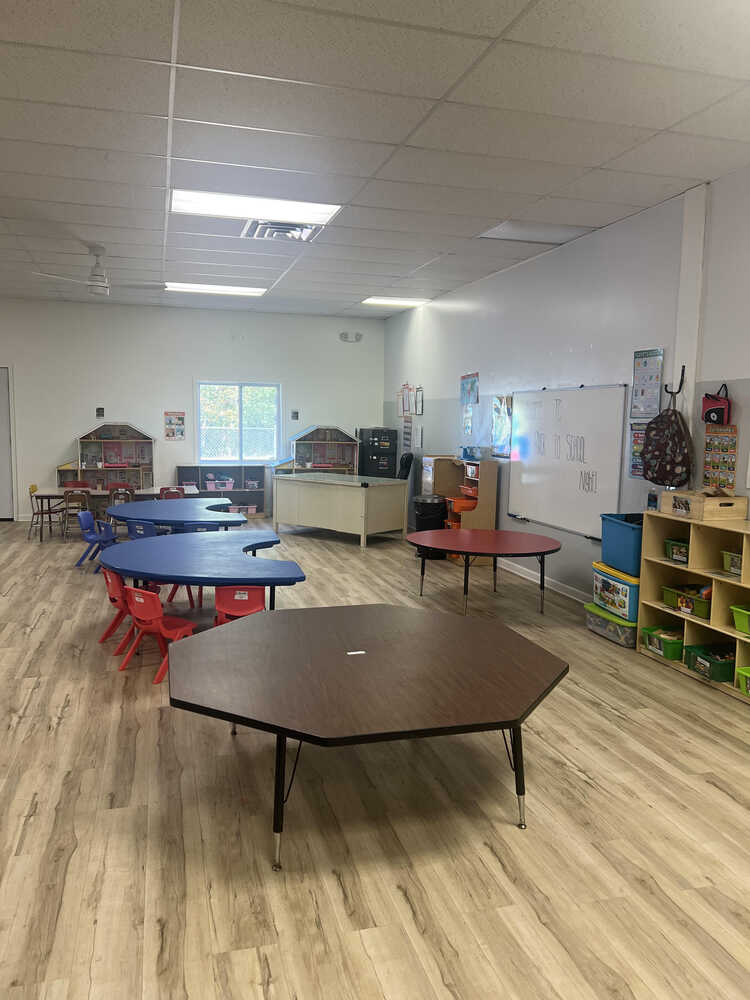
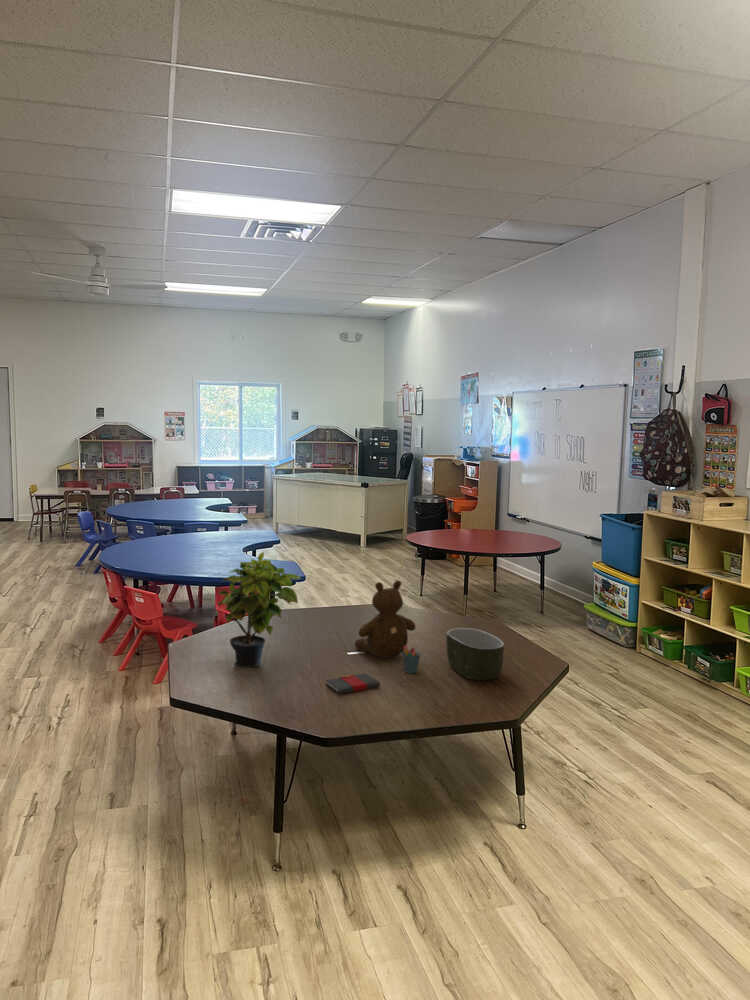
+ potted plant (253, 609)
+ bowl (475, 654)
+ teddy bear (382, 616)
+ book (352, 682)
+ pen holder (410, 657)
